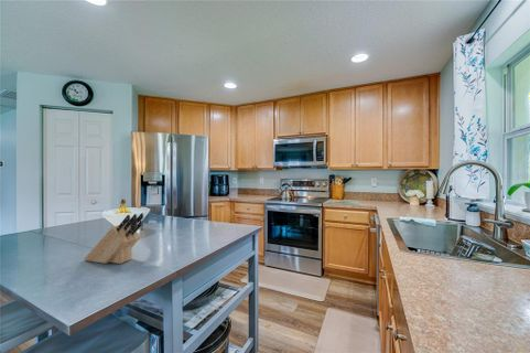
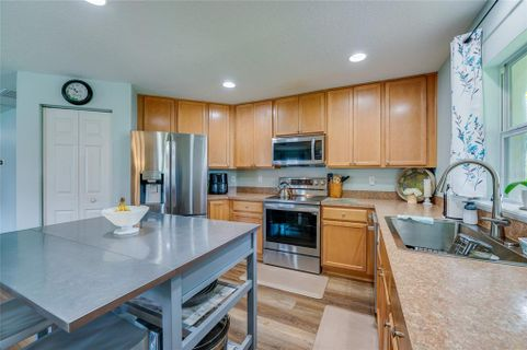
- knife block (116, 236)
